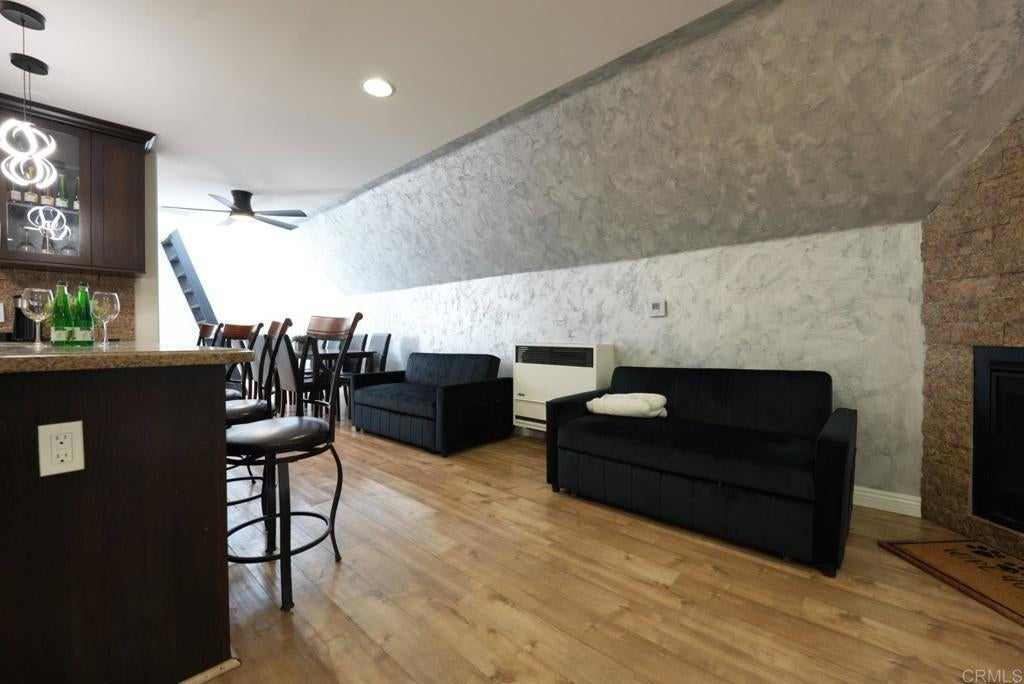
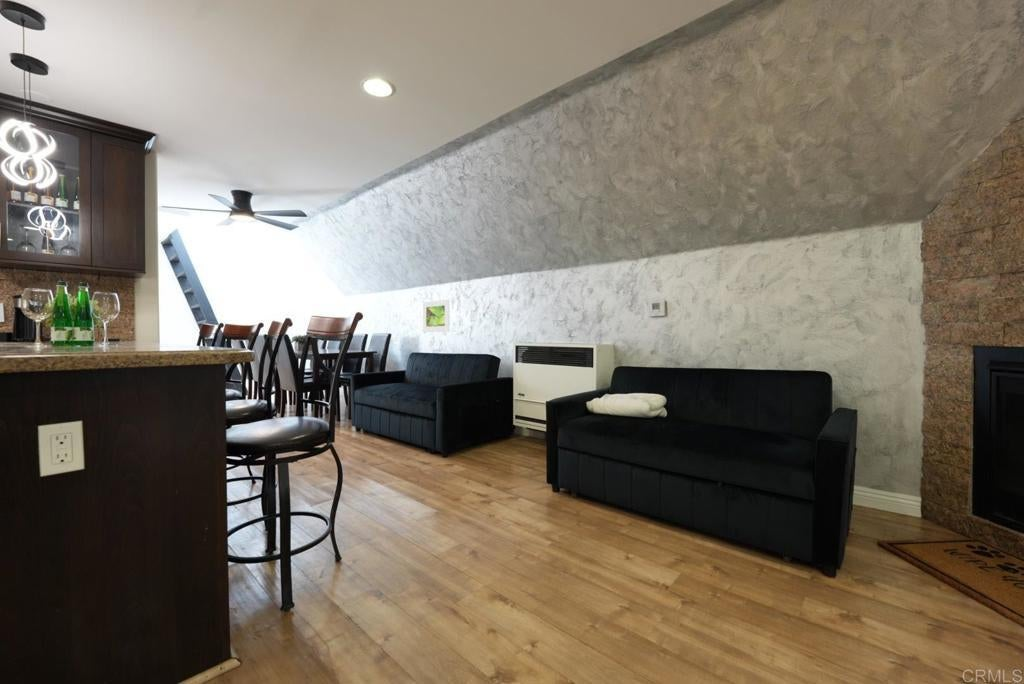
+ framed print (435, 316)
